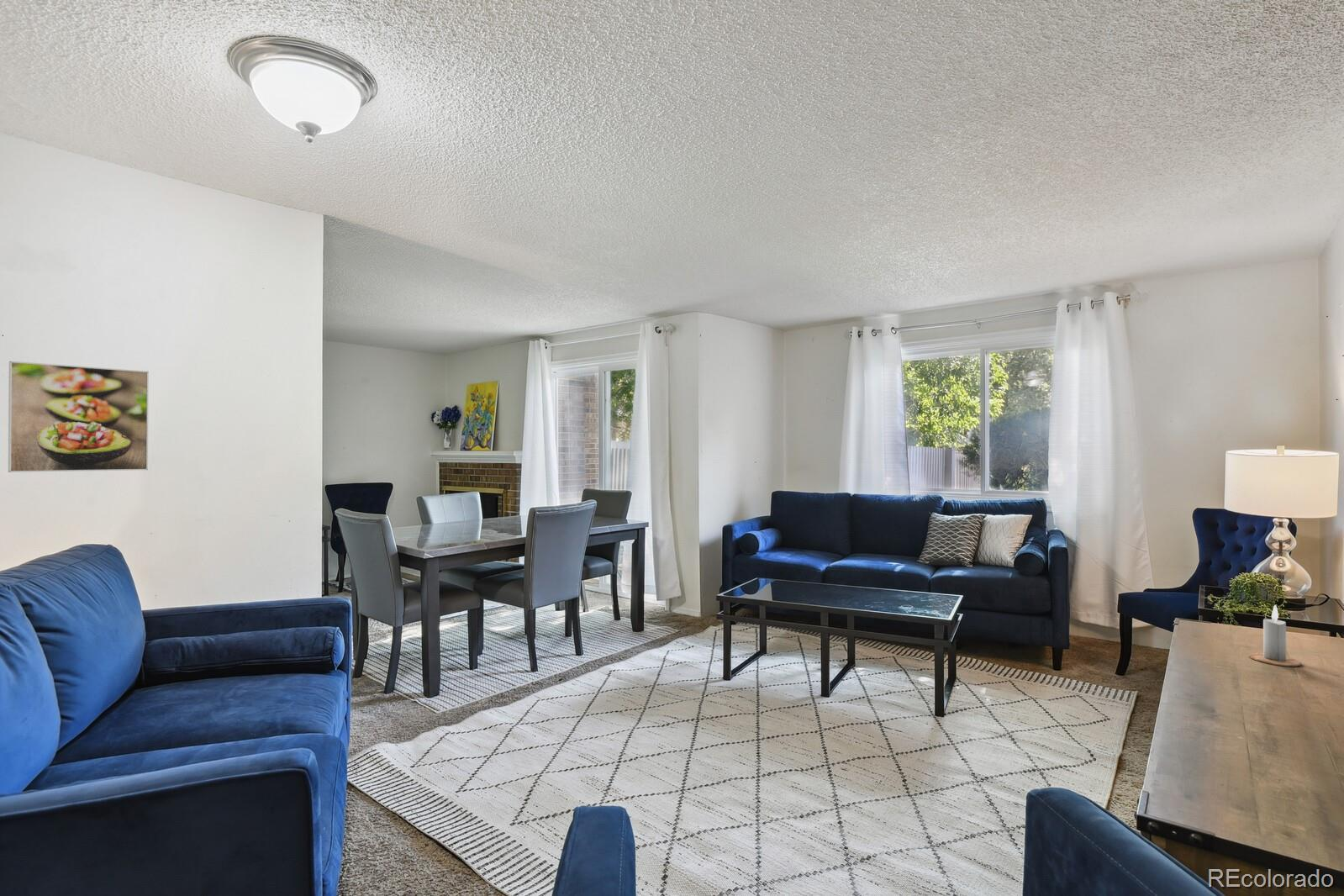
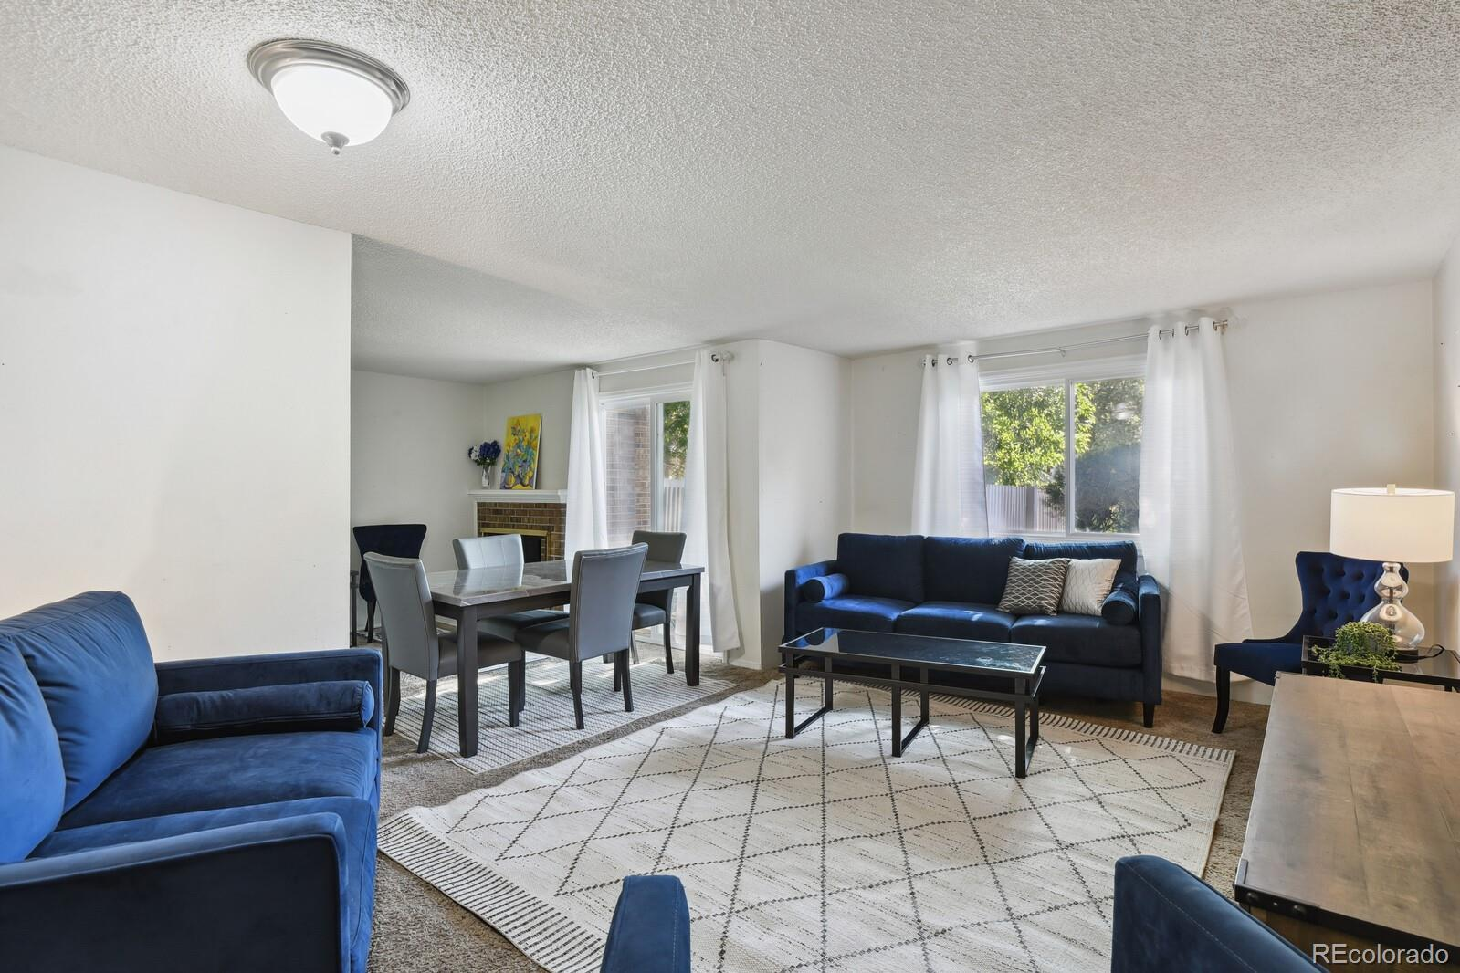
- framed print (82, 419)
- candle (1274, 632)
